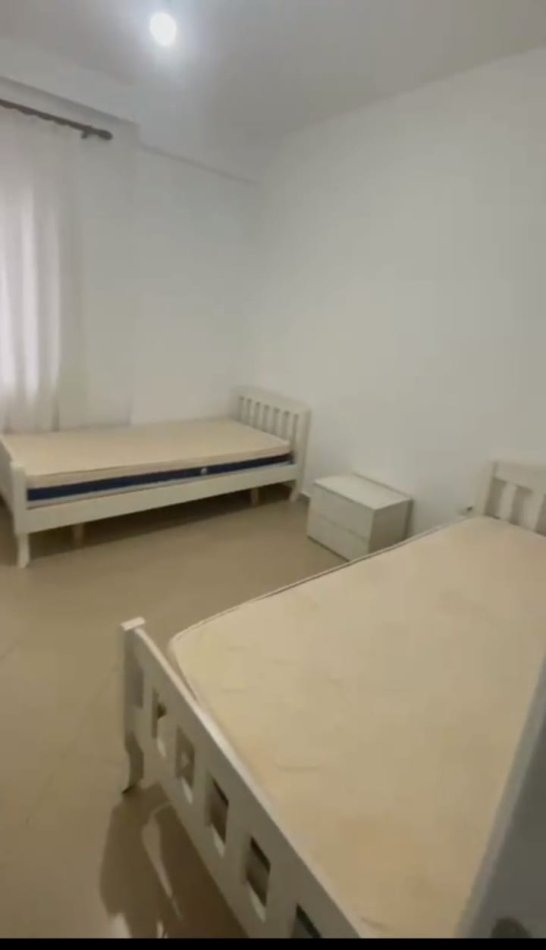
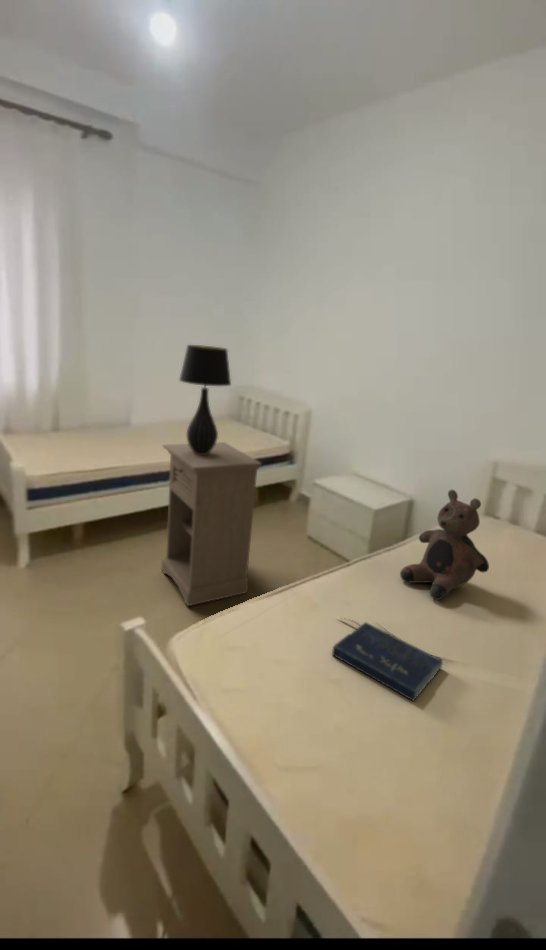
+ teddy bear (445, 541)
+ nightstand (206, 520)
+ book (372, 649)
+ table lamp (204, 401)
